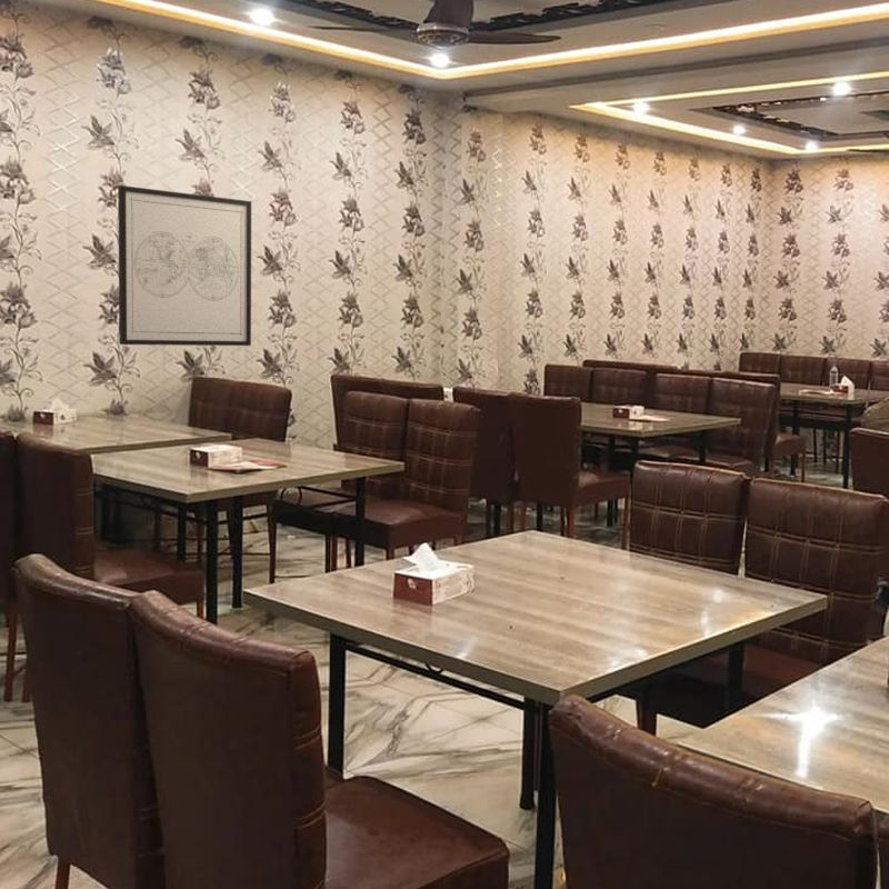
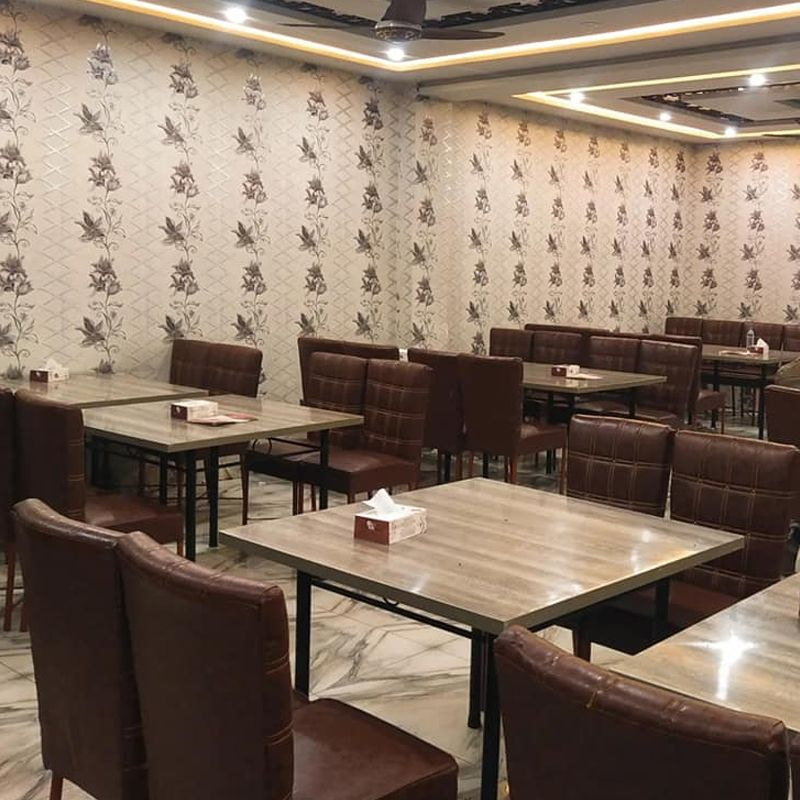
- wall art (188, 270)
